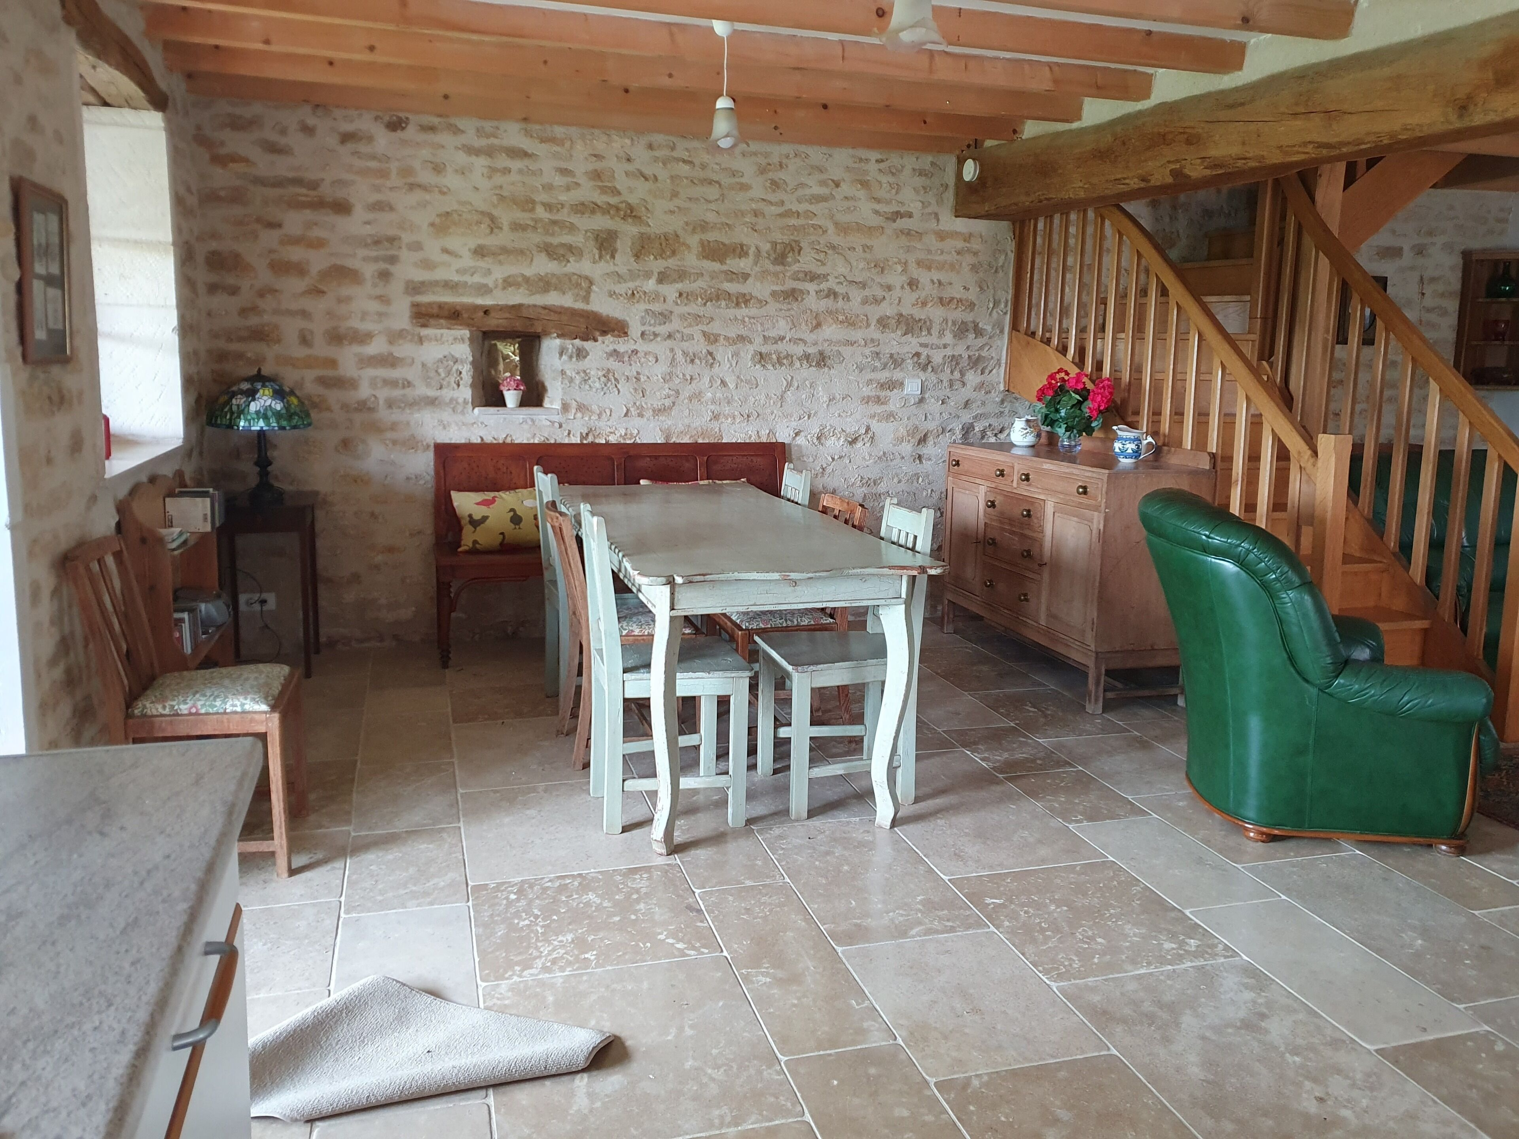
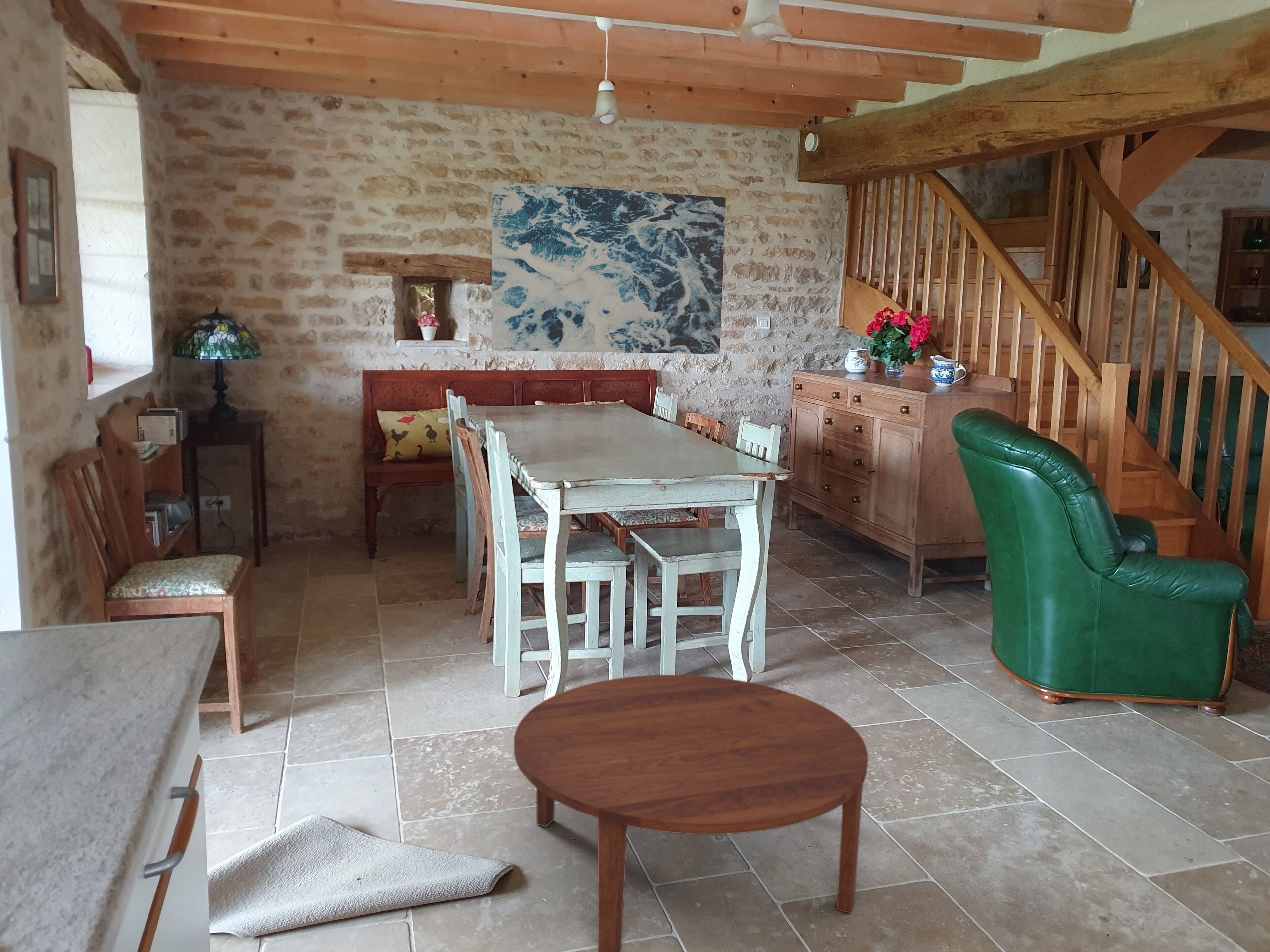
+ coffee table (687, 800)
+ wall art (611, 272)
